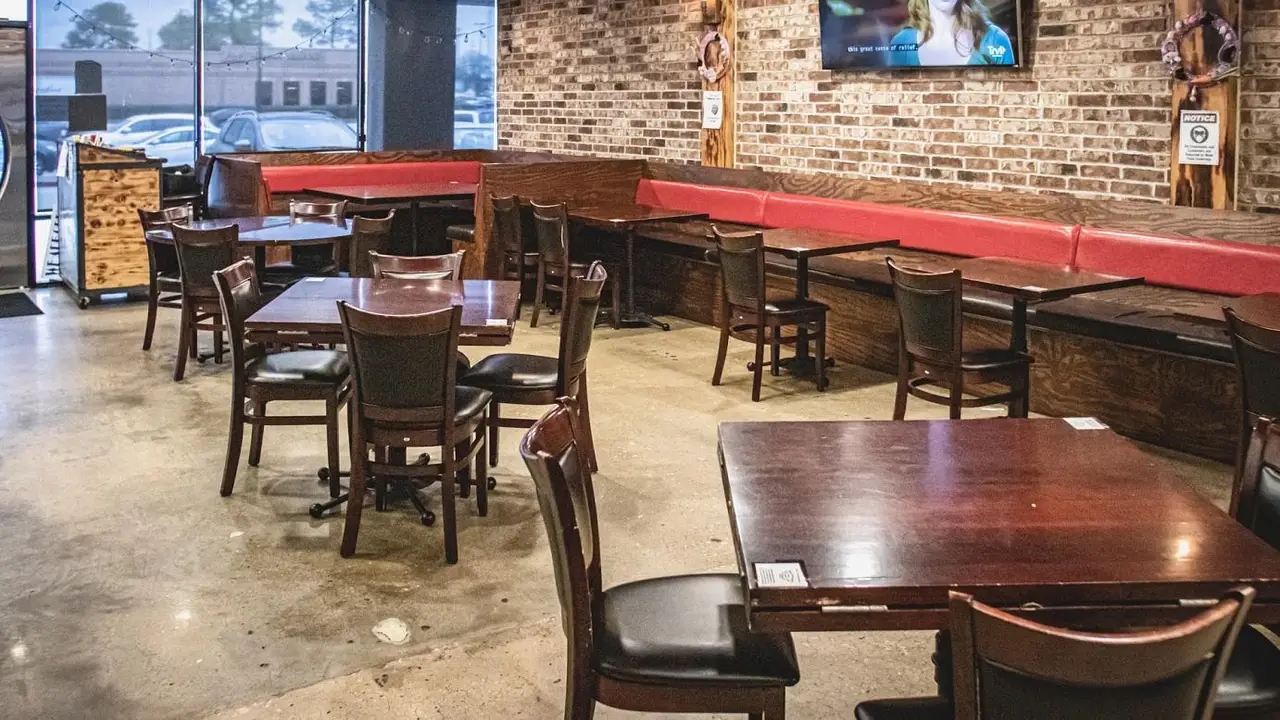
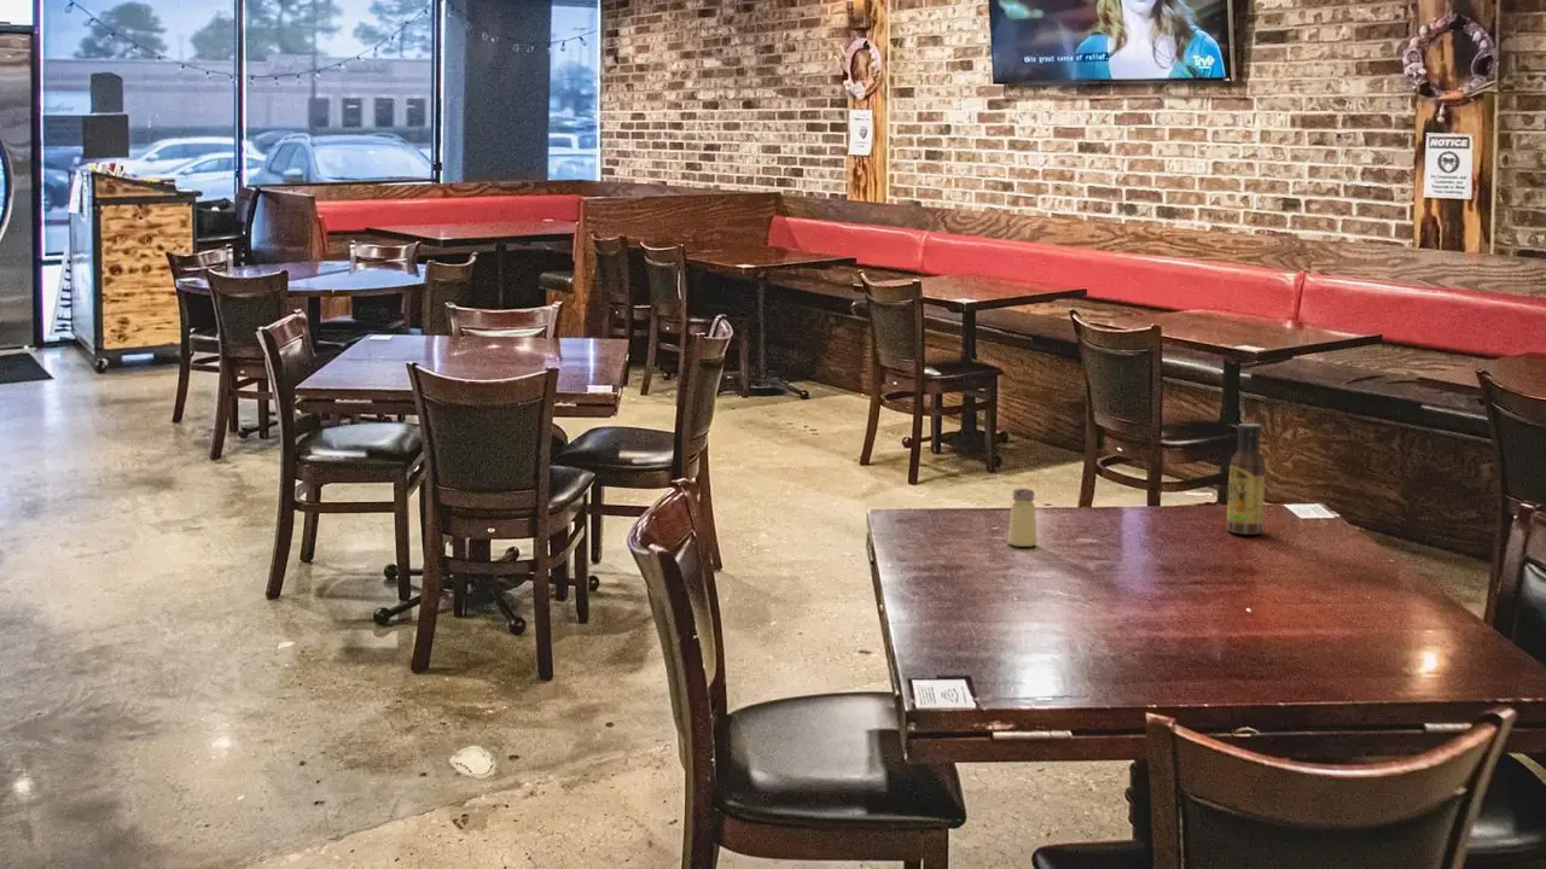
+ sauce bottle (1246, 478)
+ saltshaker (1023, 517)
